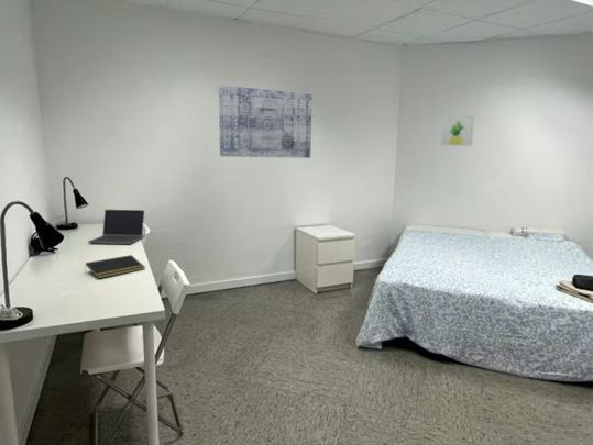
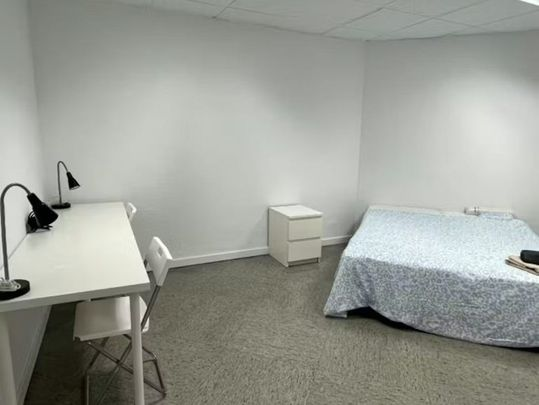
- laptop computer (117, 225)
- wall art (267, 124)
- wall art (457, 131)
- notepad (116, 266)
